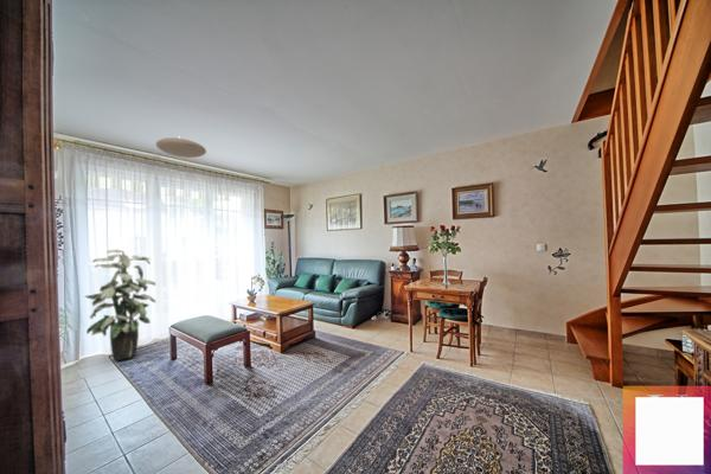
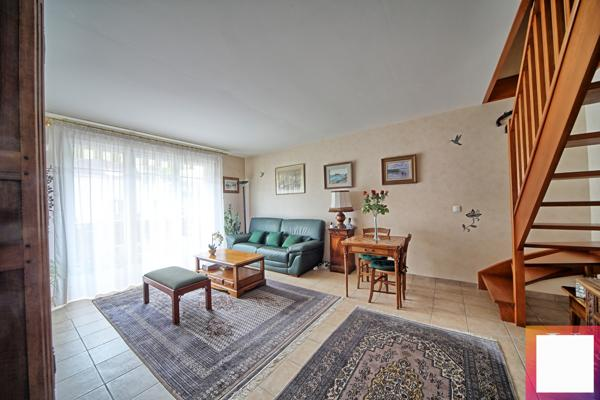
- ceiling light (181, 143)
- indoor plant (121, 302)
